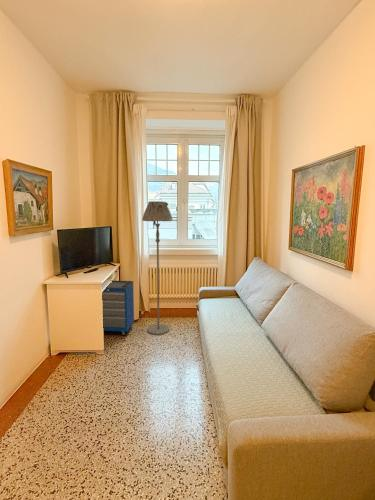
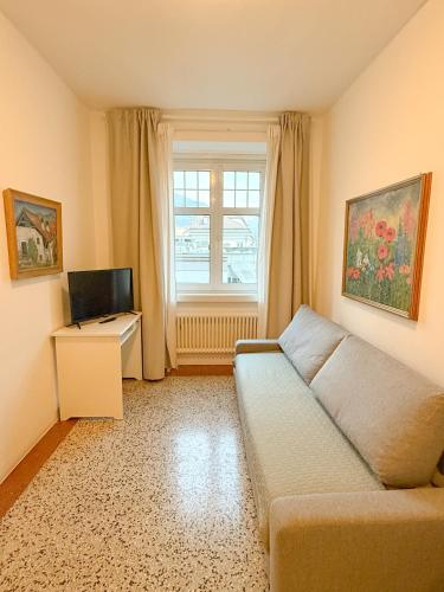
- cabinet (111, 307)
- floor lamp (157, 267)
